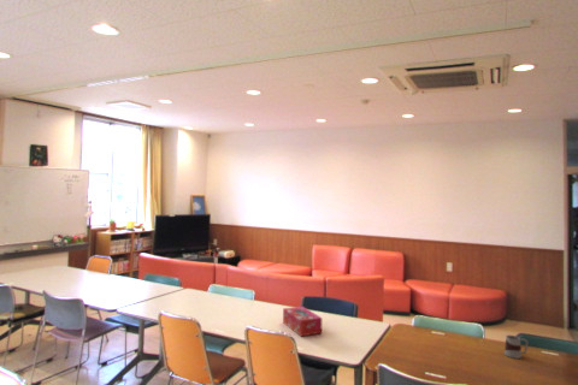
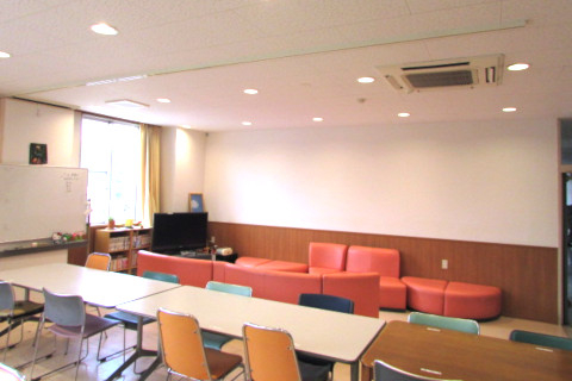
- tissue box (301, 320)
- mug (515, 346)
